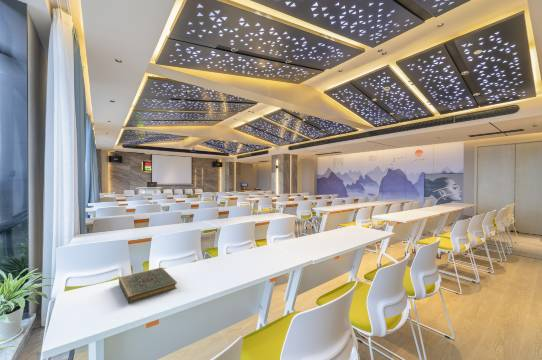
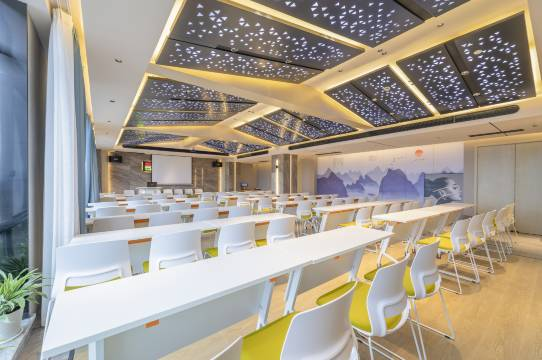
- book (147, 283)
